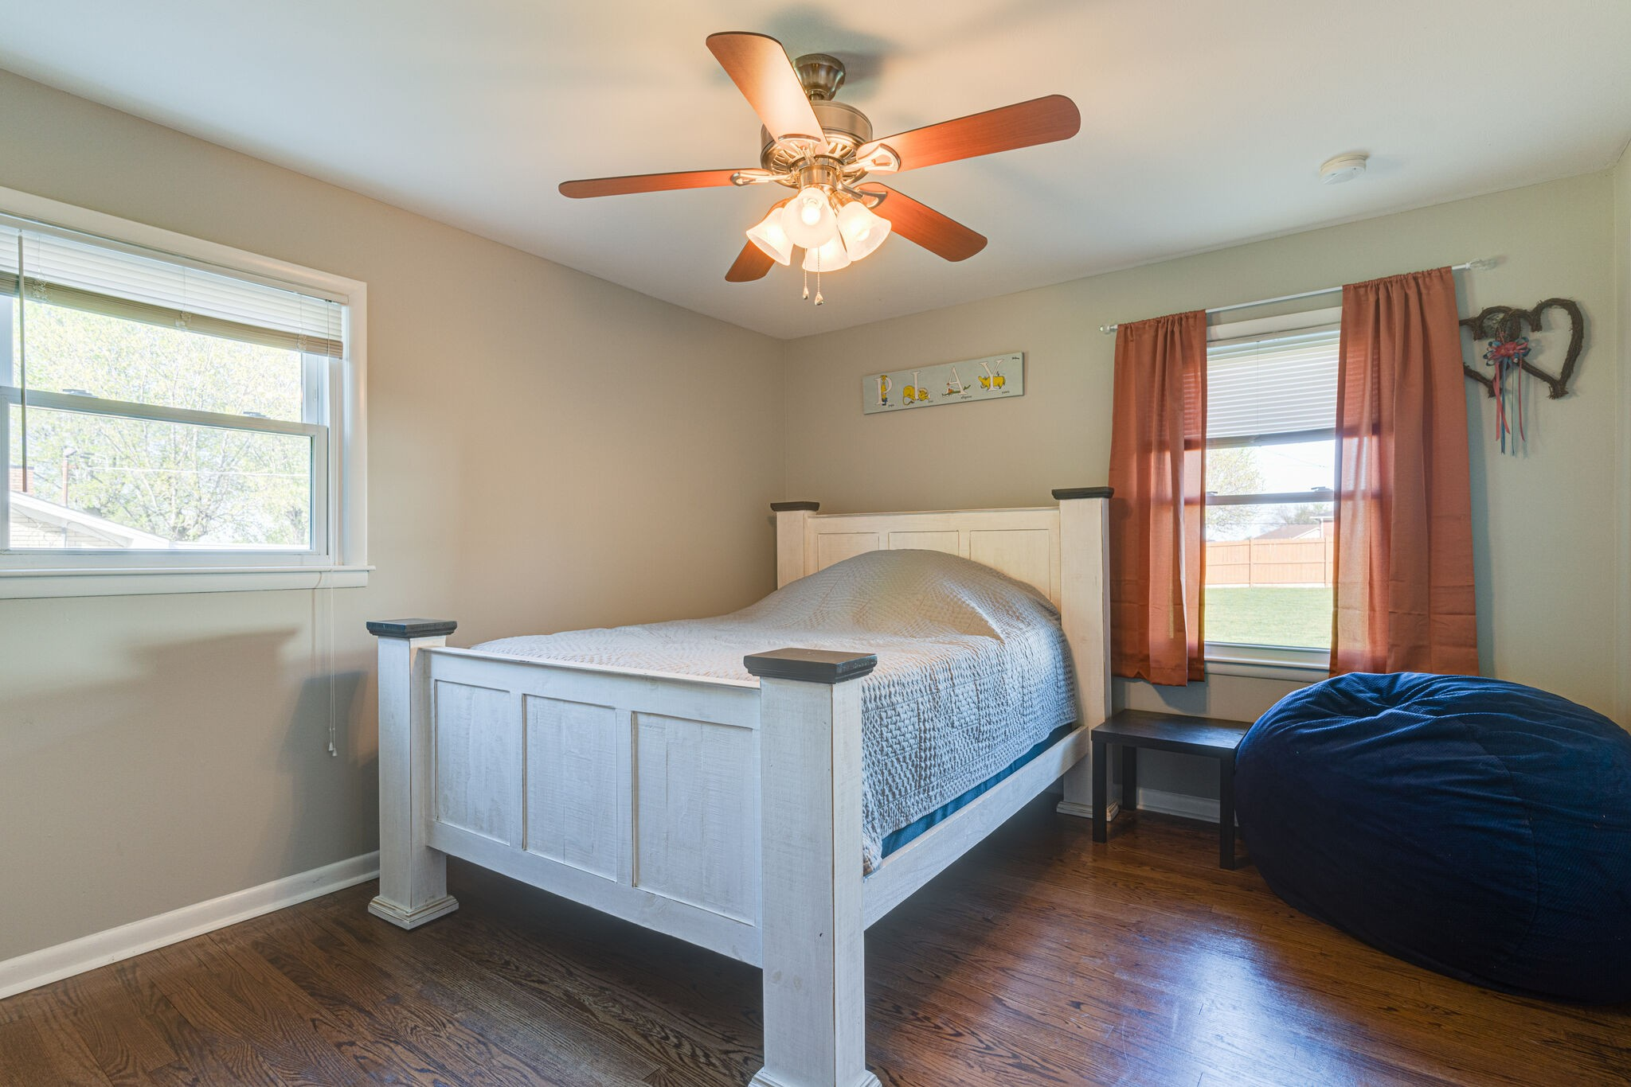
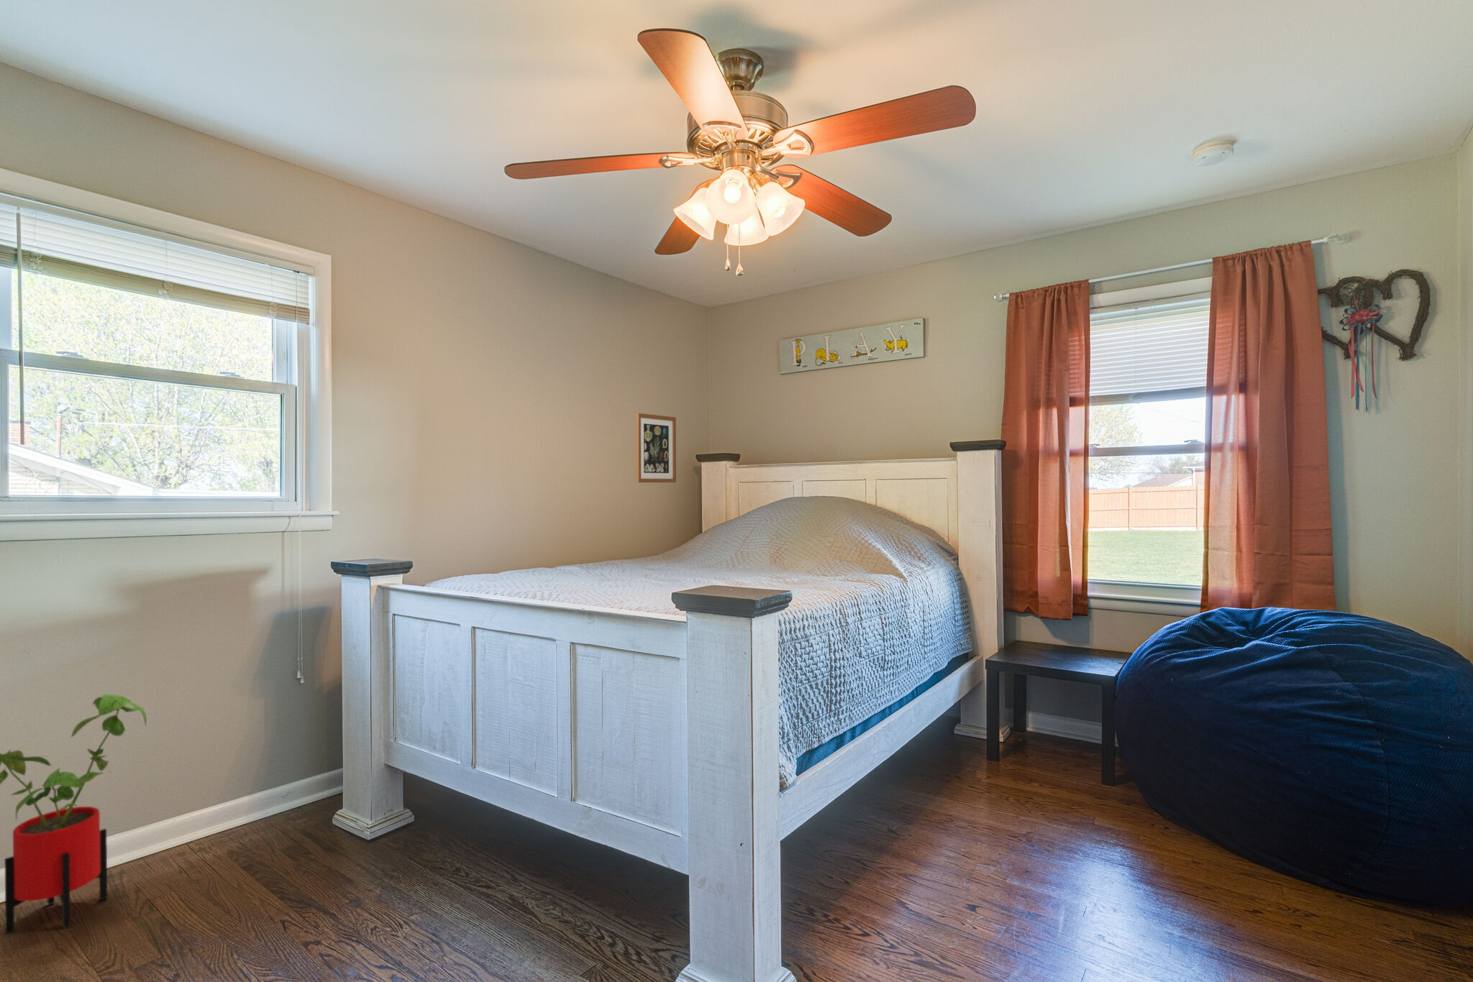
+ house plant (69, 806)
+ wall art (656, 448)
